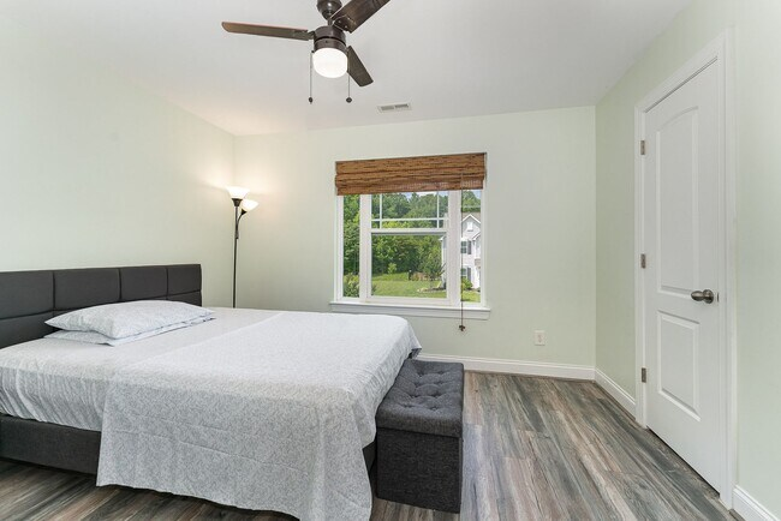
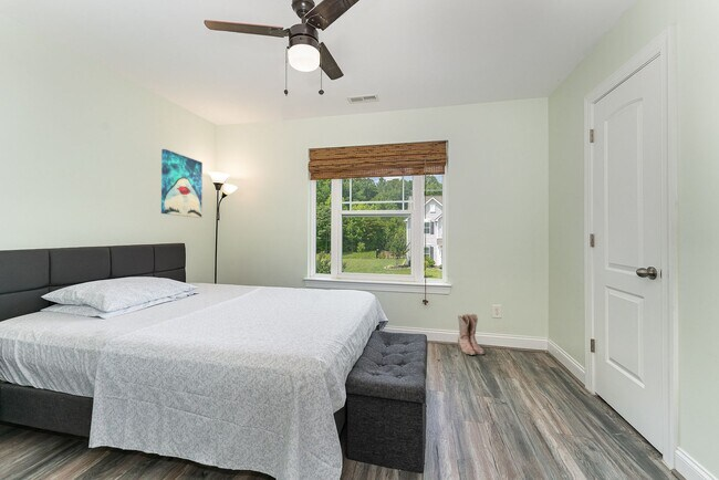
+ boots (470, 332)
+ wall art (183, 186)
